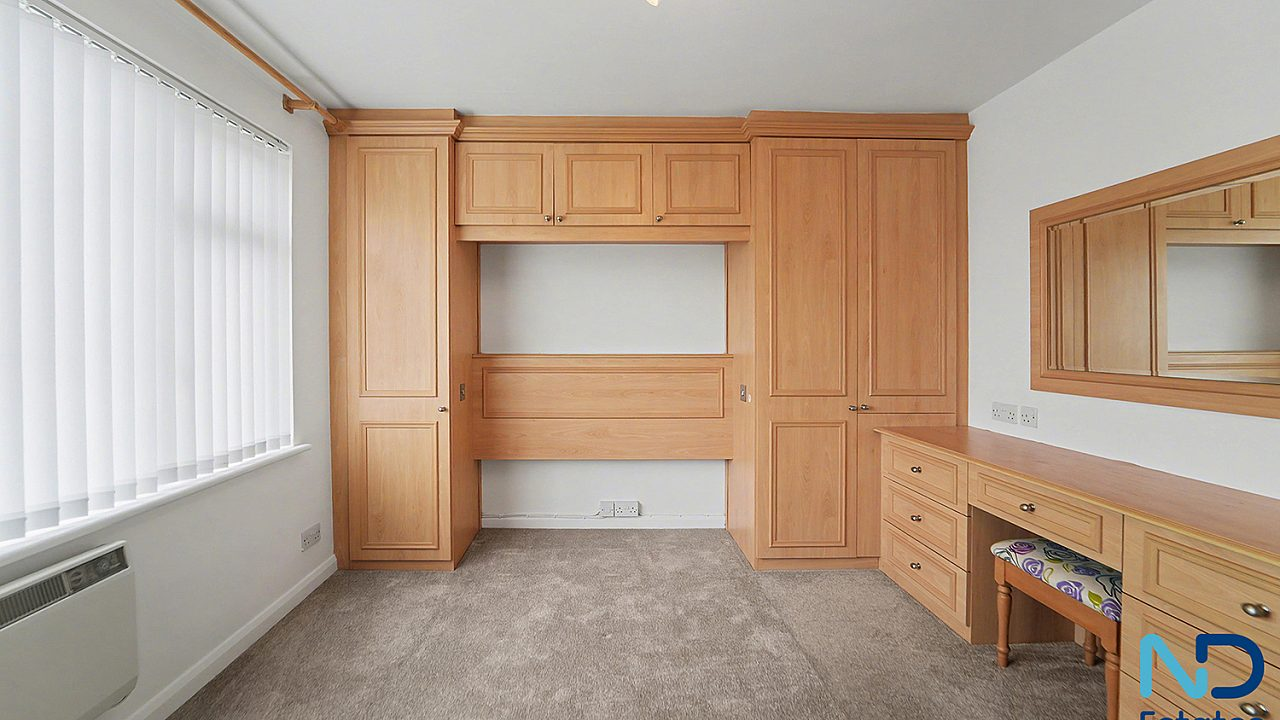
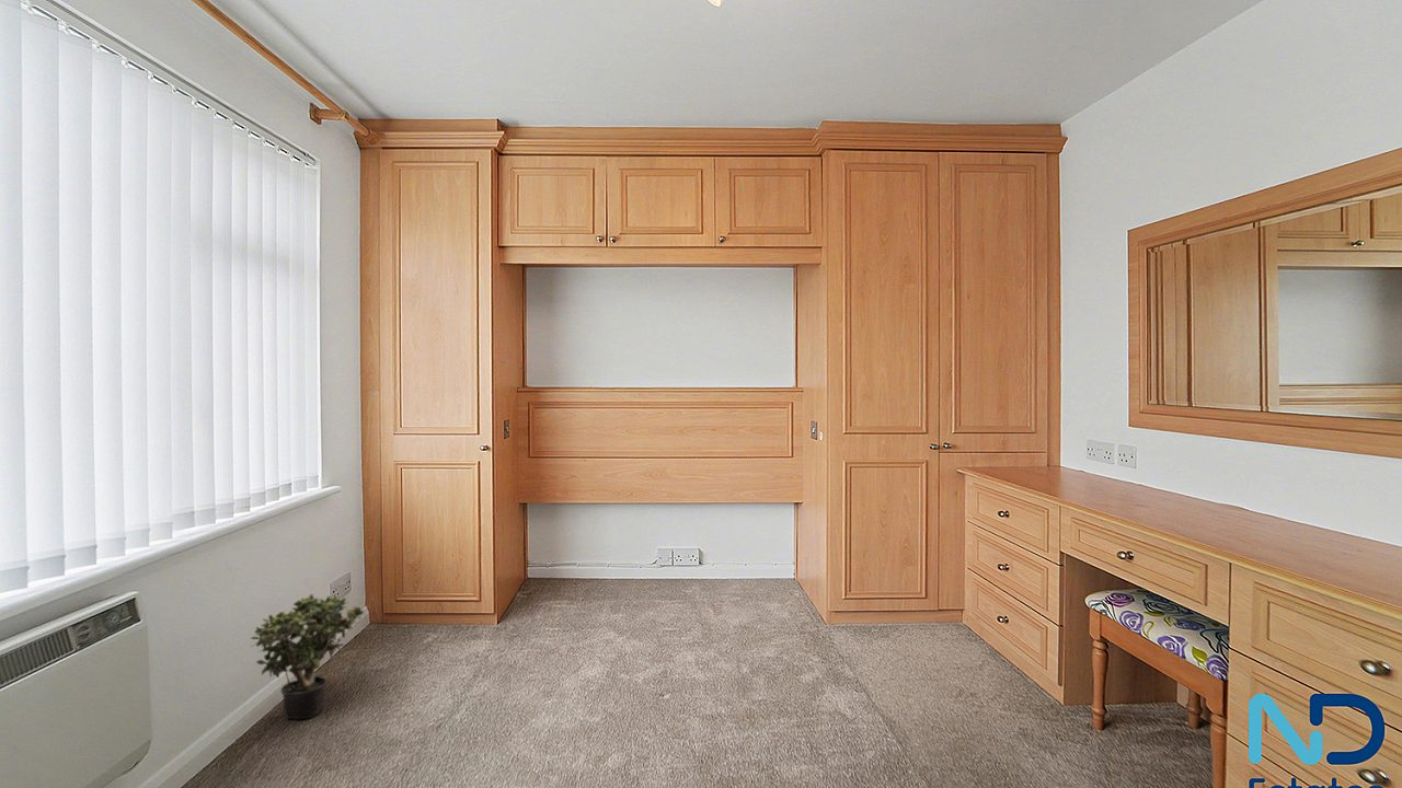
+ potted plant (312, 652)
